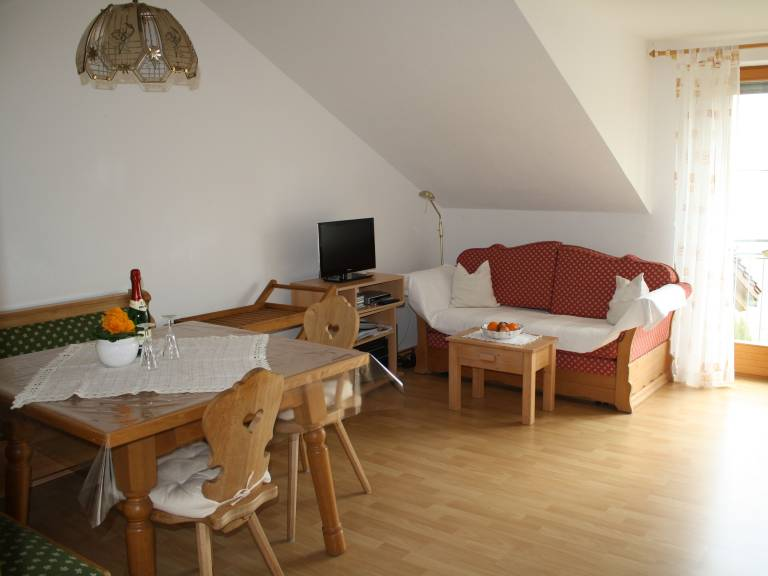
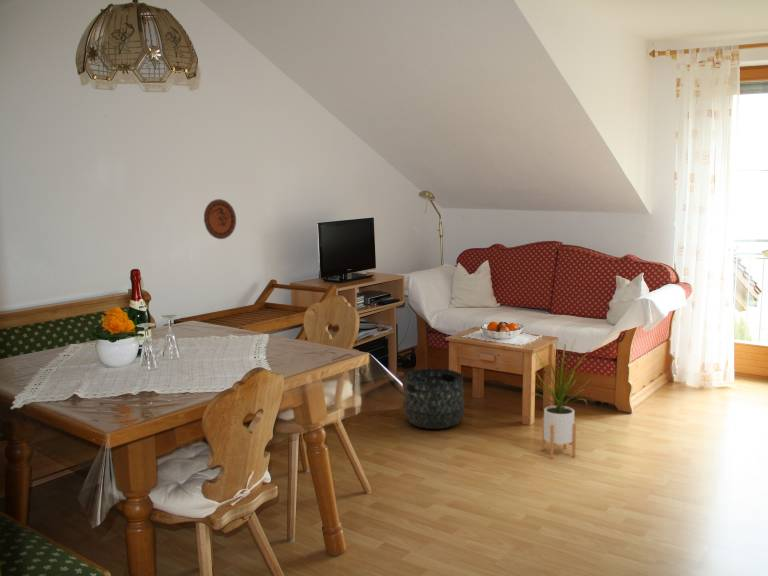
+ decorative plate (219, 219)
+ basket (434, 399)
+ house plant (558, 396)
